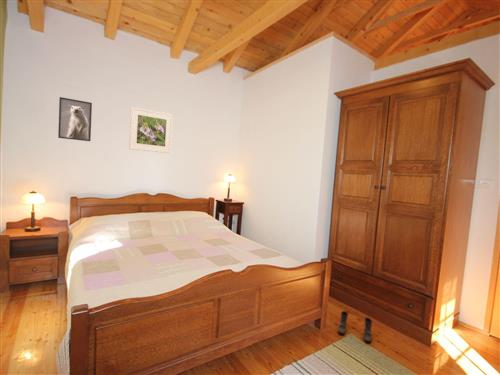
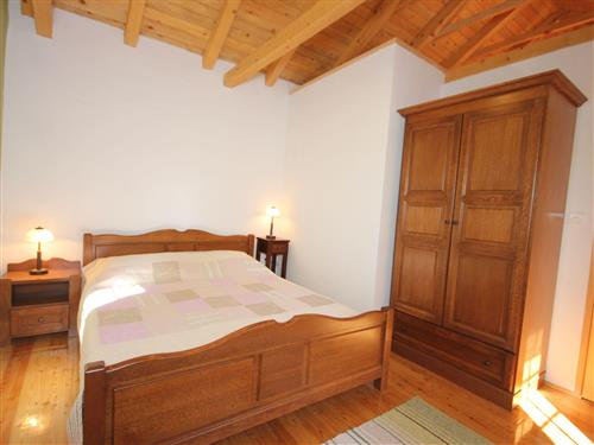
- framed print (151, 131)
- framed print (75, 119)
- boots (346, 324)
